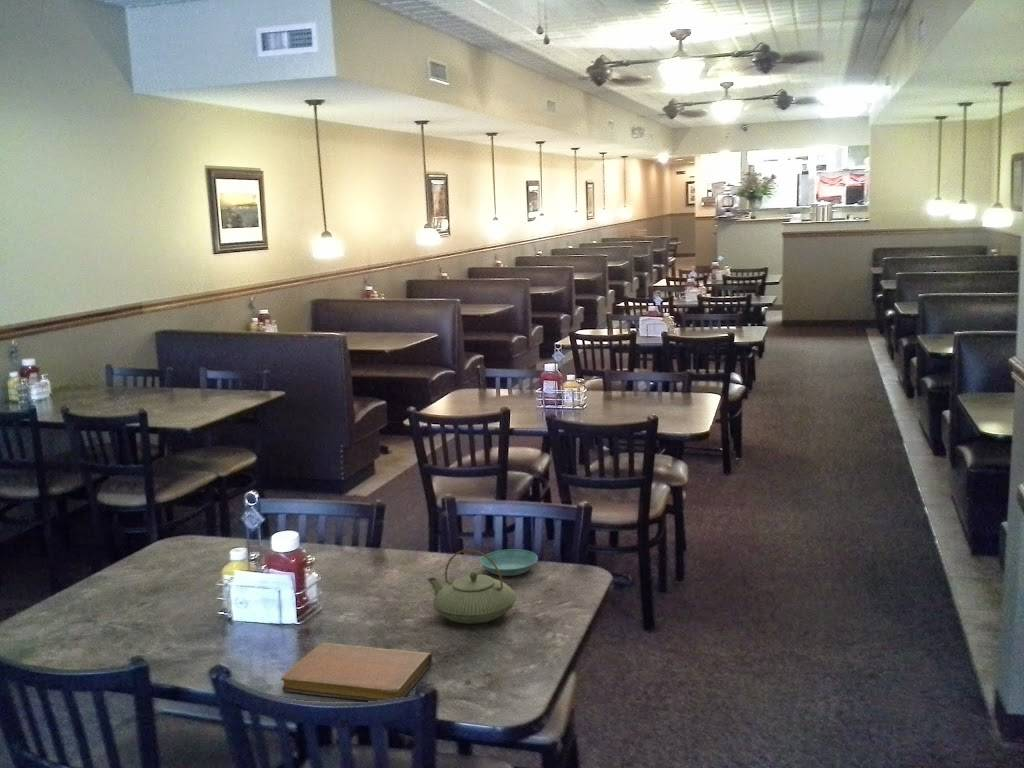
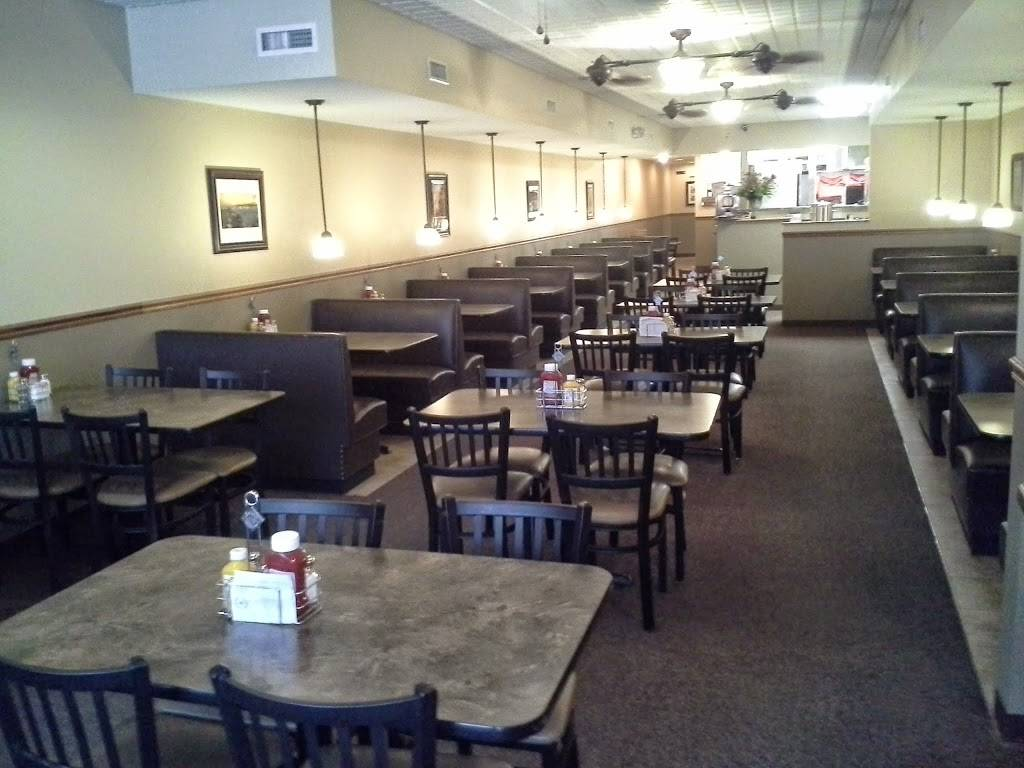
- notebook (357, 670)
- saucer (509, 563)
- teapot (468, 581)
